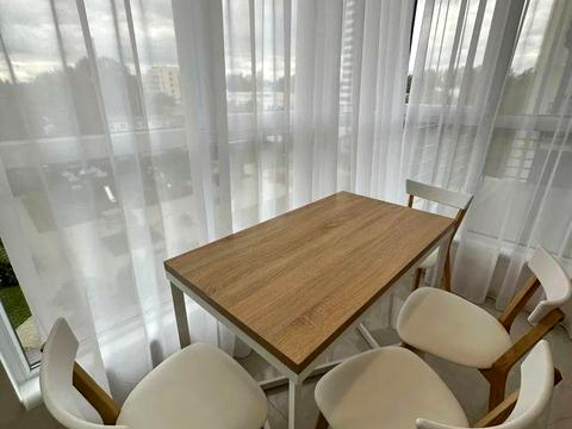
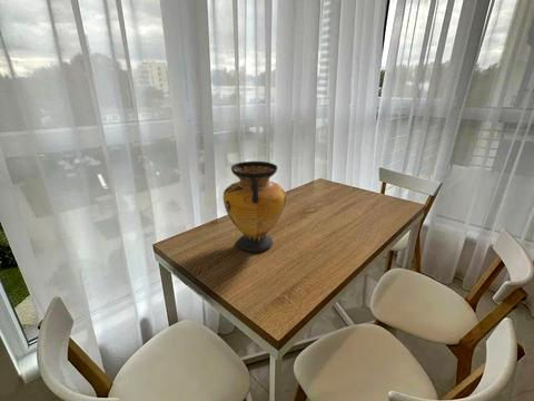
+ vase (255, 206)
